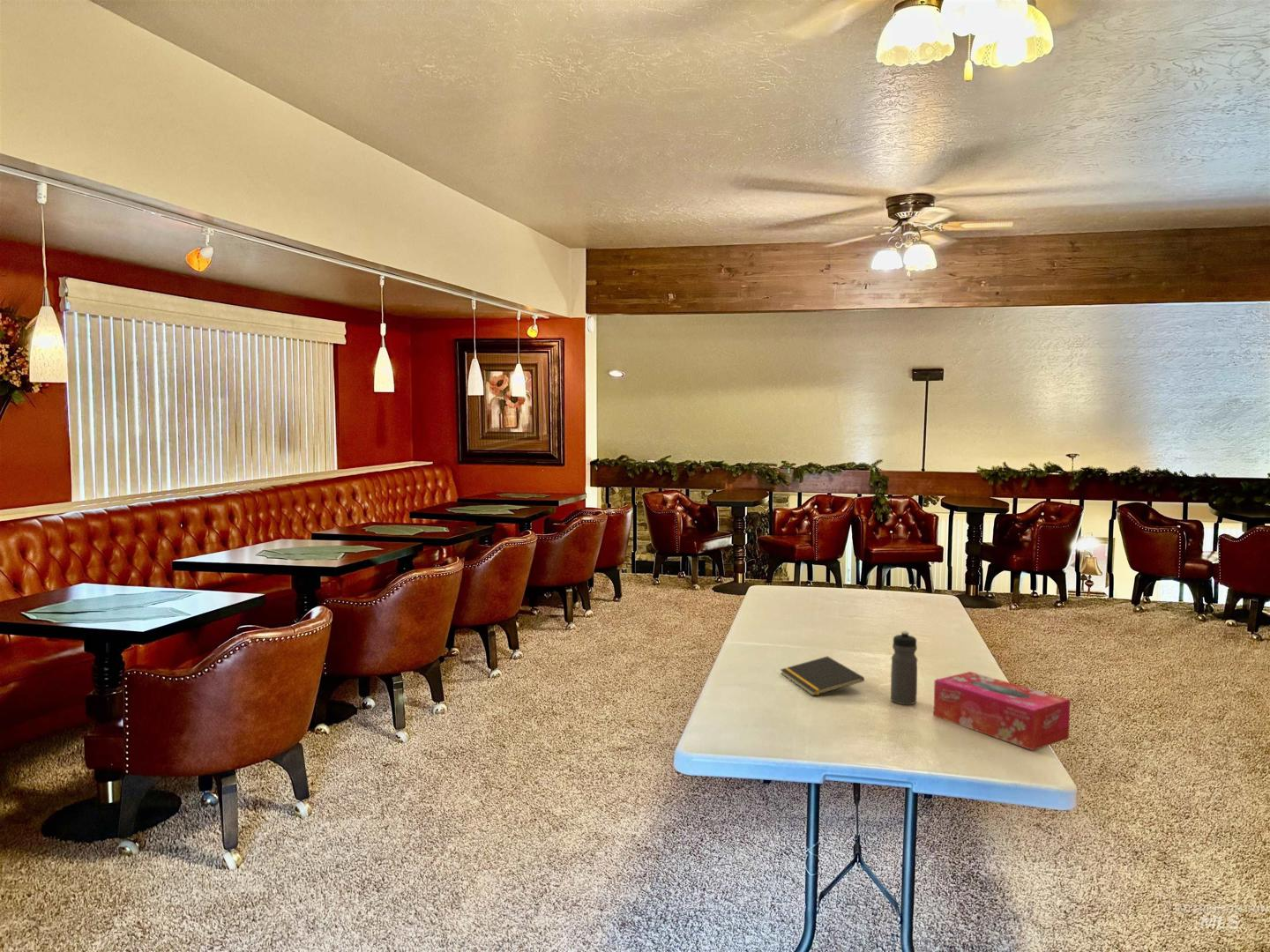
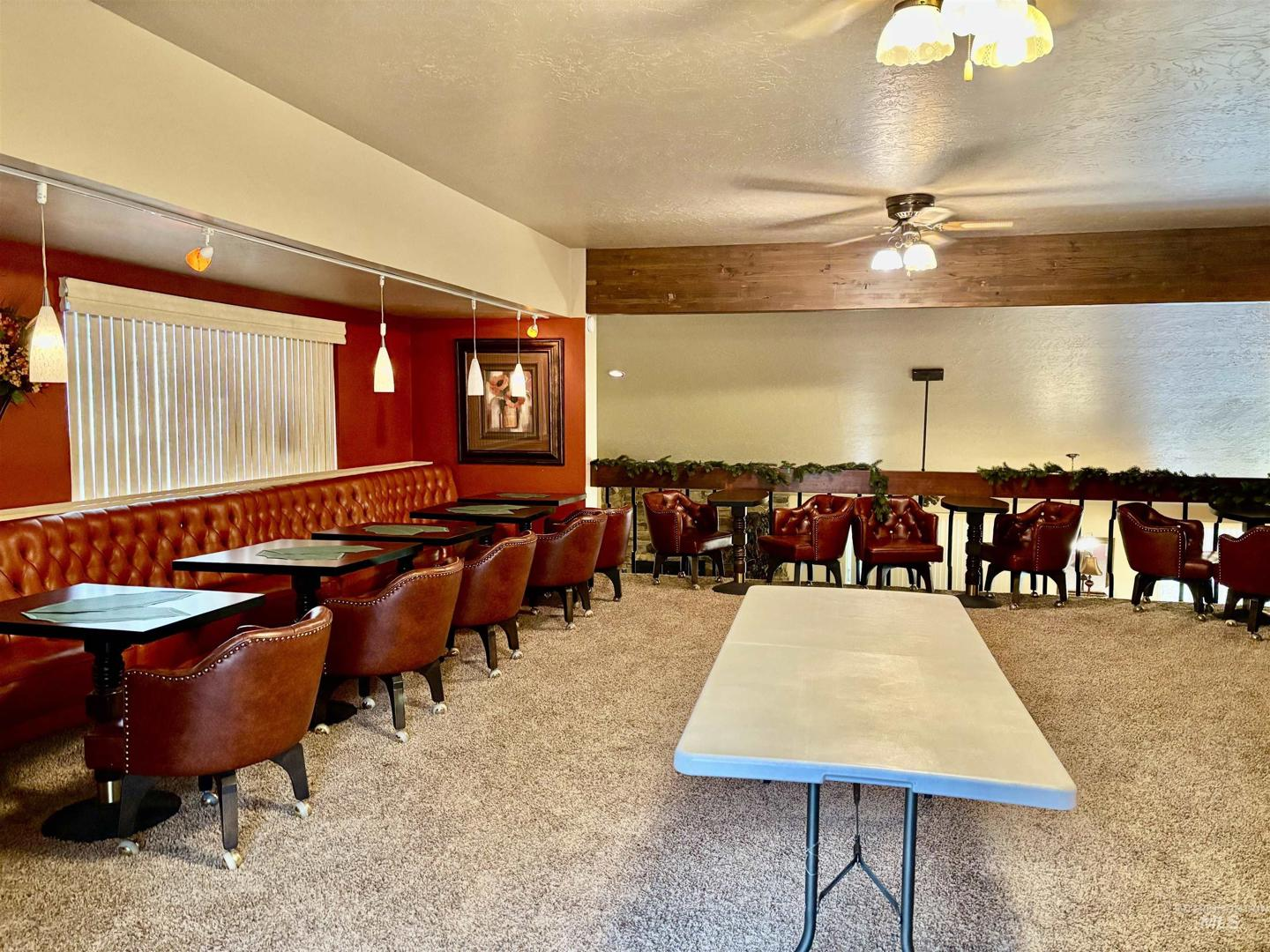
- notepad (820, 674)
- tissue box (999, 708)
- water bottle (904, 666)
